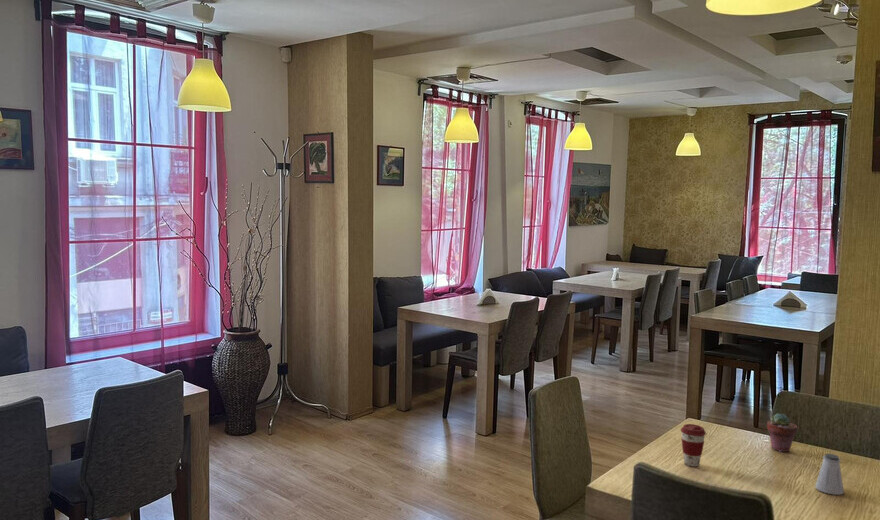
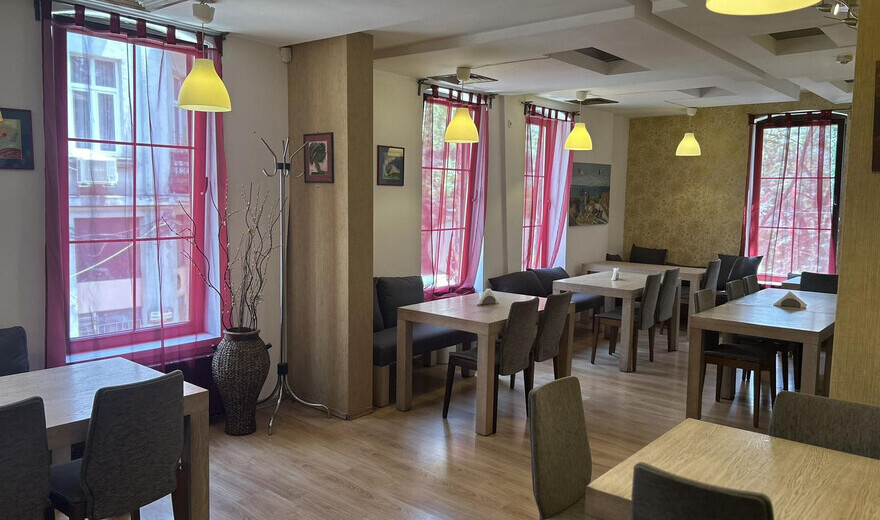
- coffee cup (692, 445)
- potted succulent (781, 431)
- saltshaker (830, 472)
